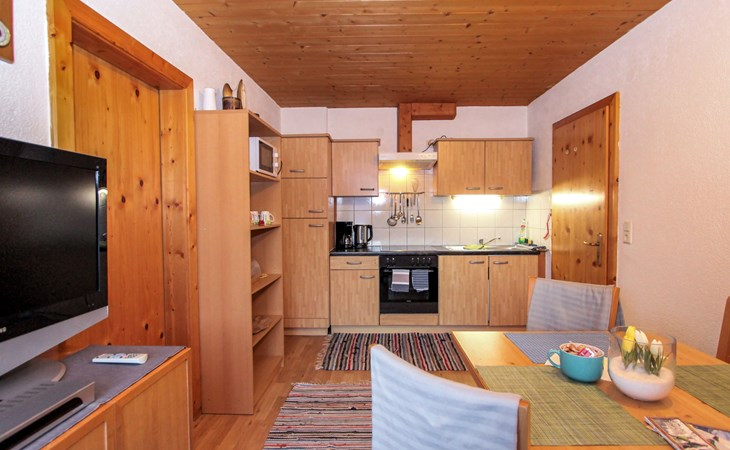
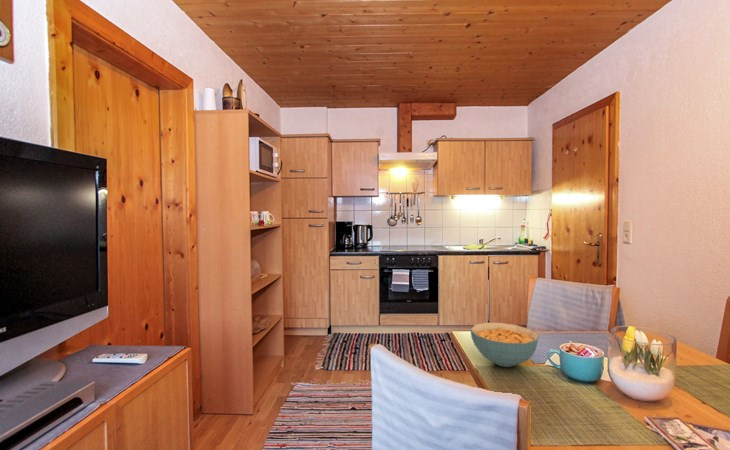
+ cereal bowl (503, 347)
